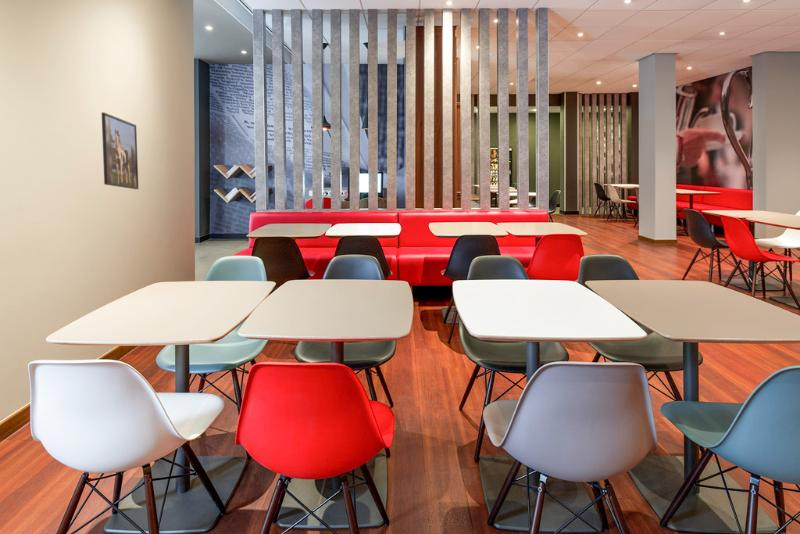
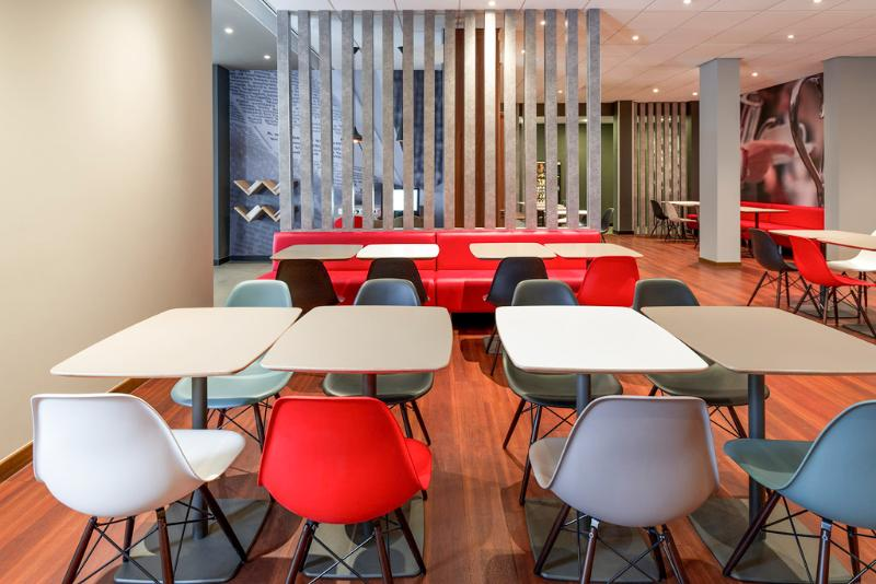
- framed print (121, 153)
